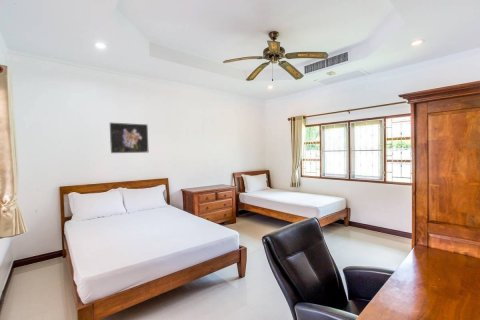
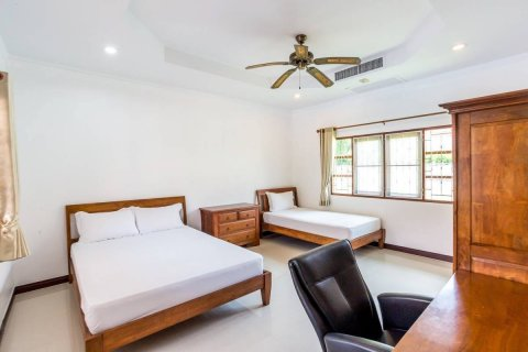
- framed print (129, 138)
